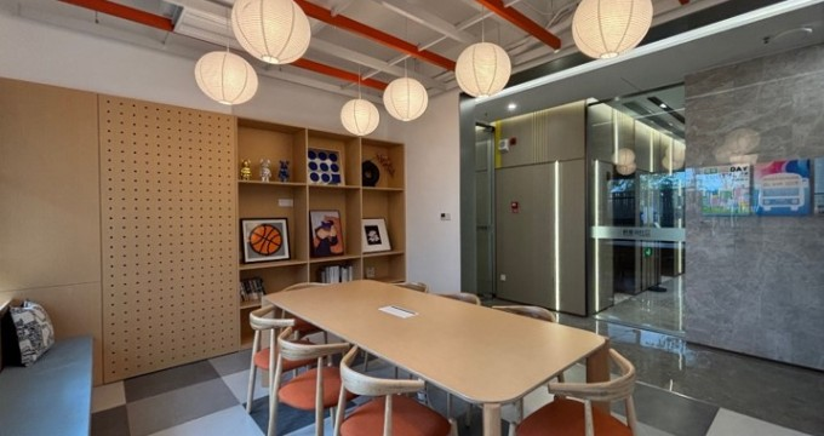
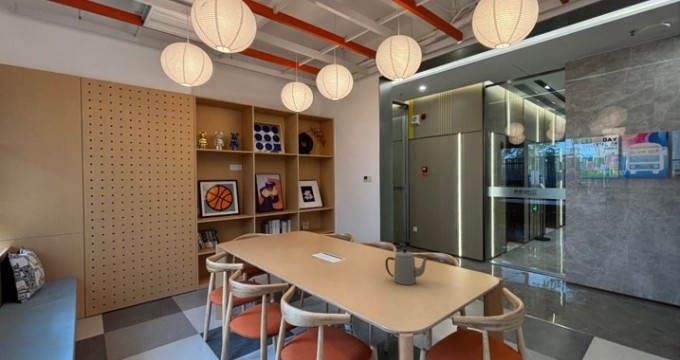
+ teapot (406, 265)
